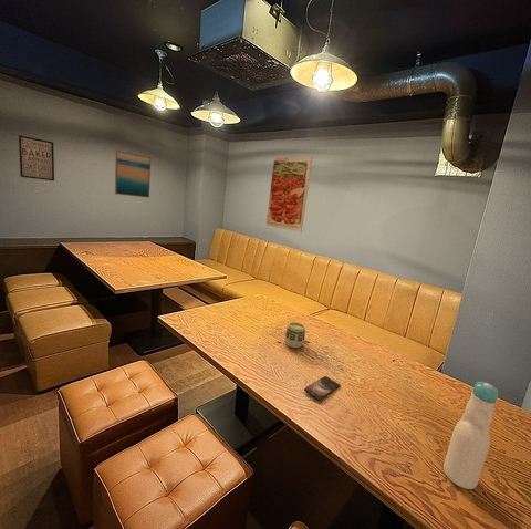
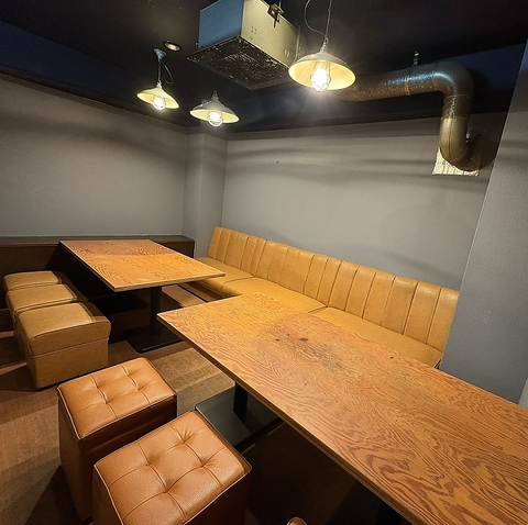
- cup (294, 334)
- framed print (287, 194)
- wall art (133, 175)
- bottle (472, 433)
- wall art (37, 158)
- smartphone (322, 387)
